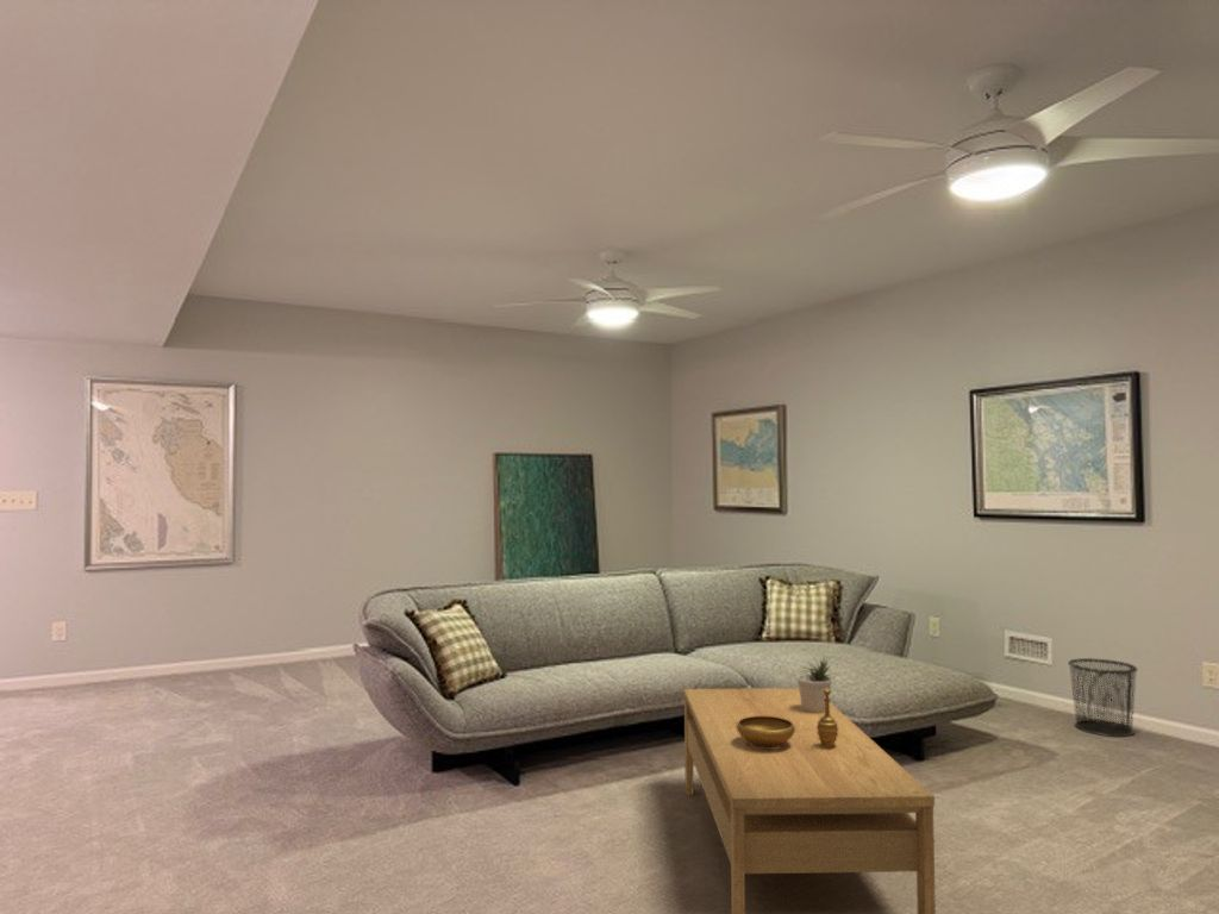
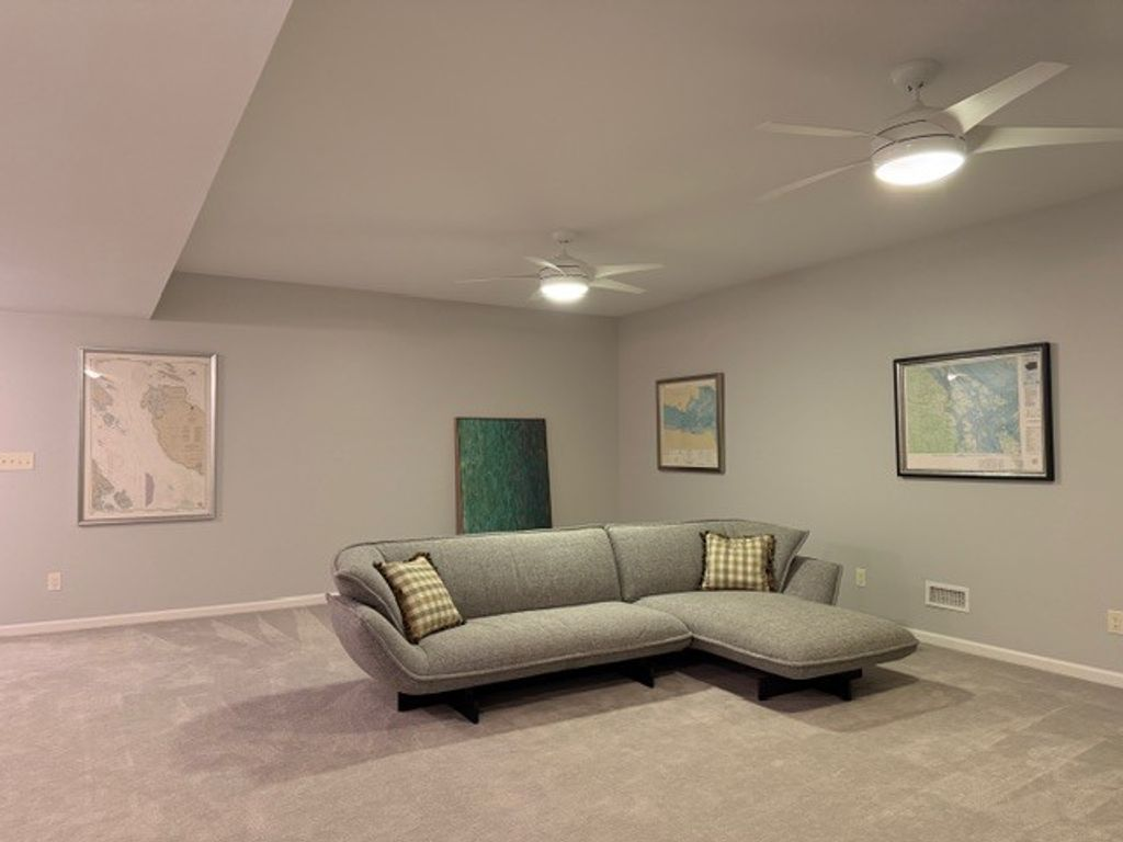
- decorative bowl (784, 719)
- potted plant (815, 682)
- coffee table (782, 793)
- waste bin (1102, 696)
